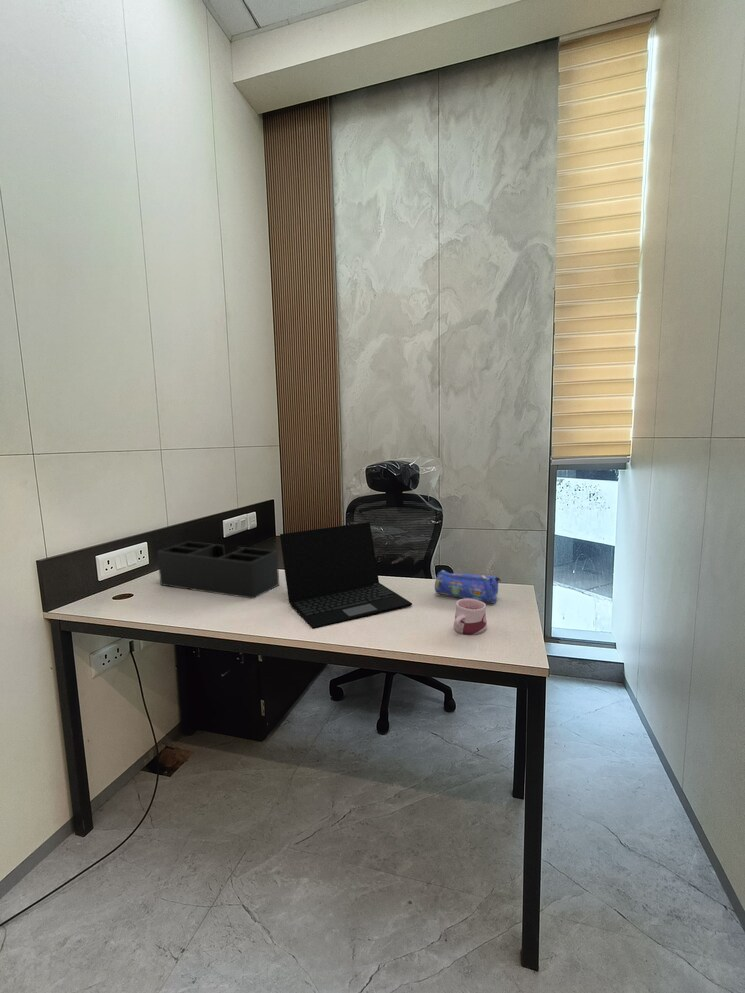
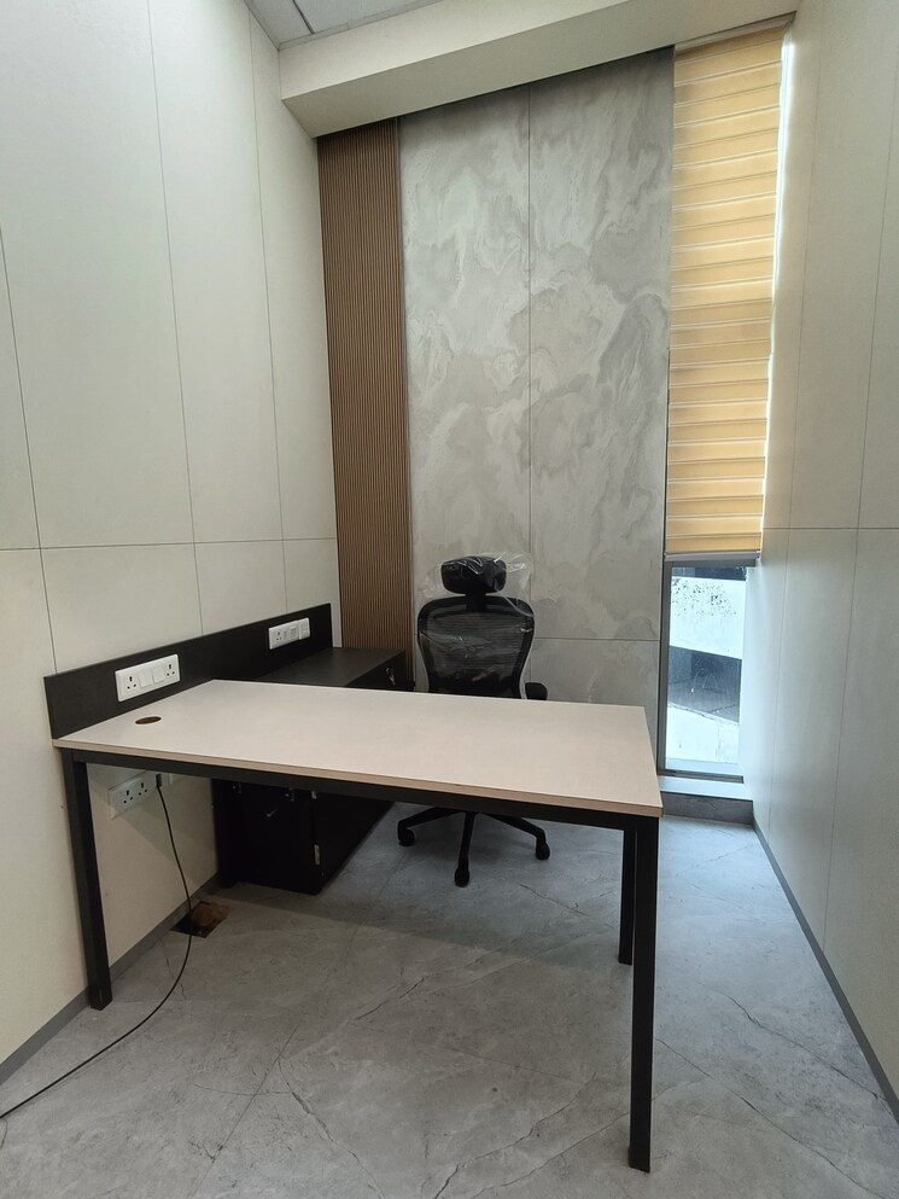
- mug (468, 616)
- desk organizer (218, 568)
- pencil case (466, 585)
- laptop (344, 569)
